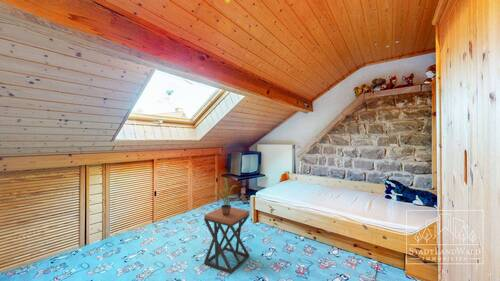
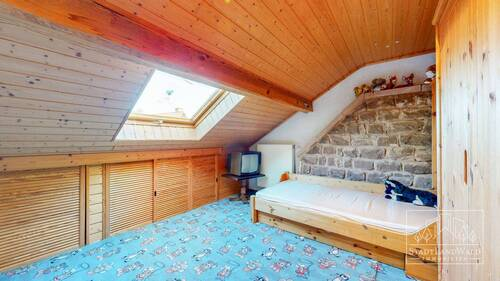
- potted plant (228, 197)
- stool (226, 236)
